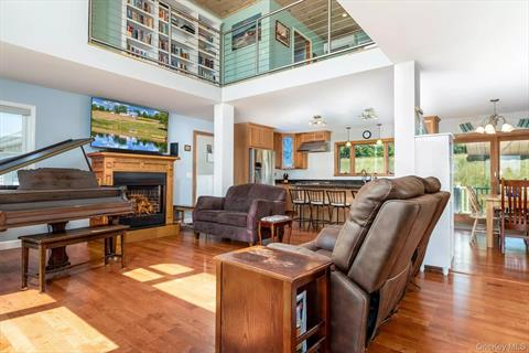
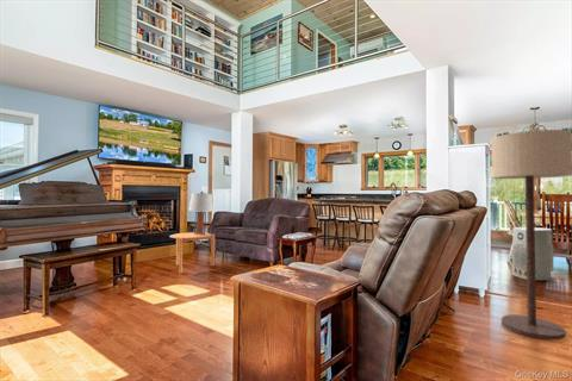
+ lamp (199, 212)
+ air purifier (535, 252)
+ side table (181, 250)
+ floor lamp (530, 231)
